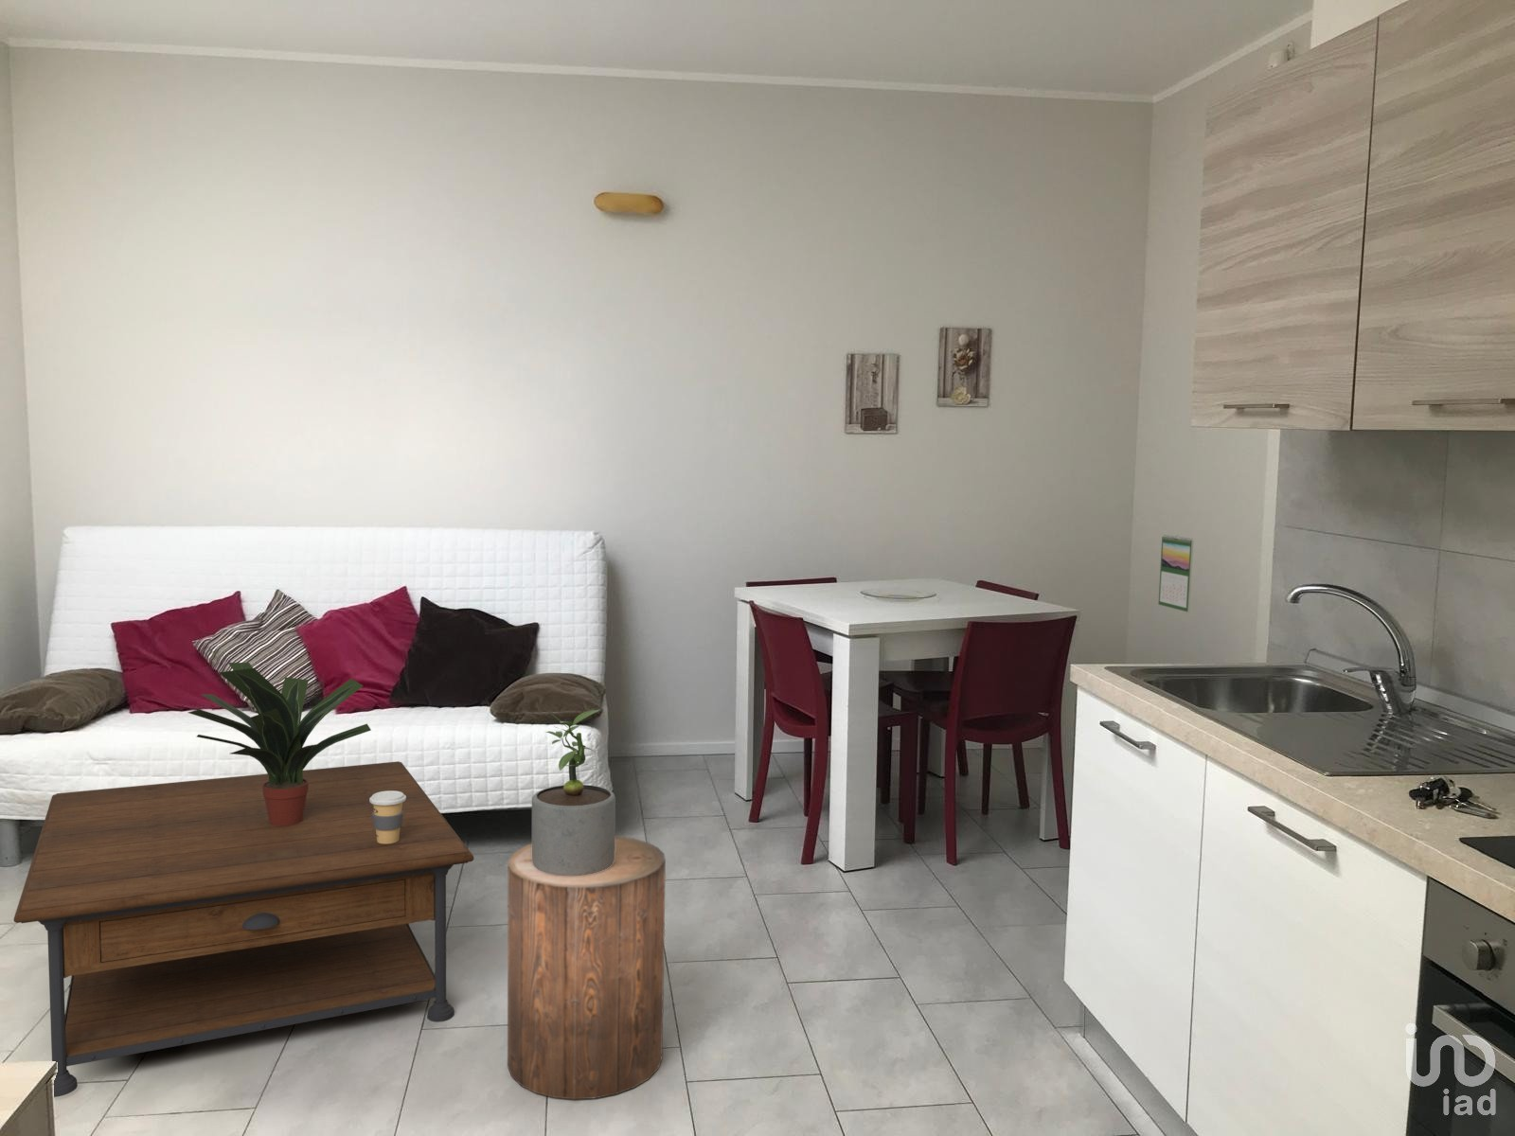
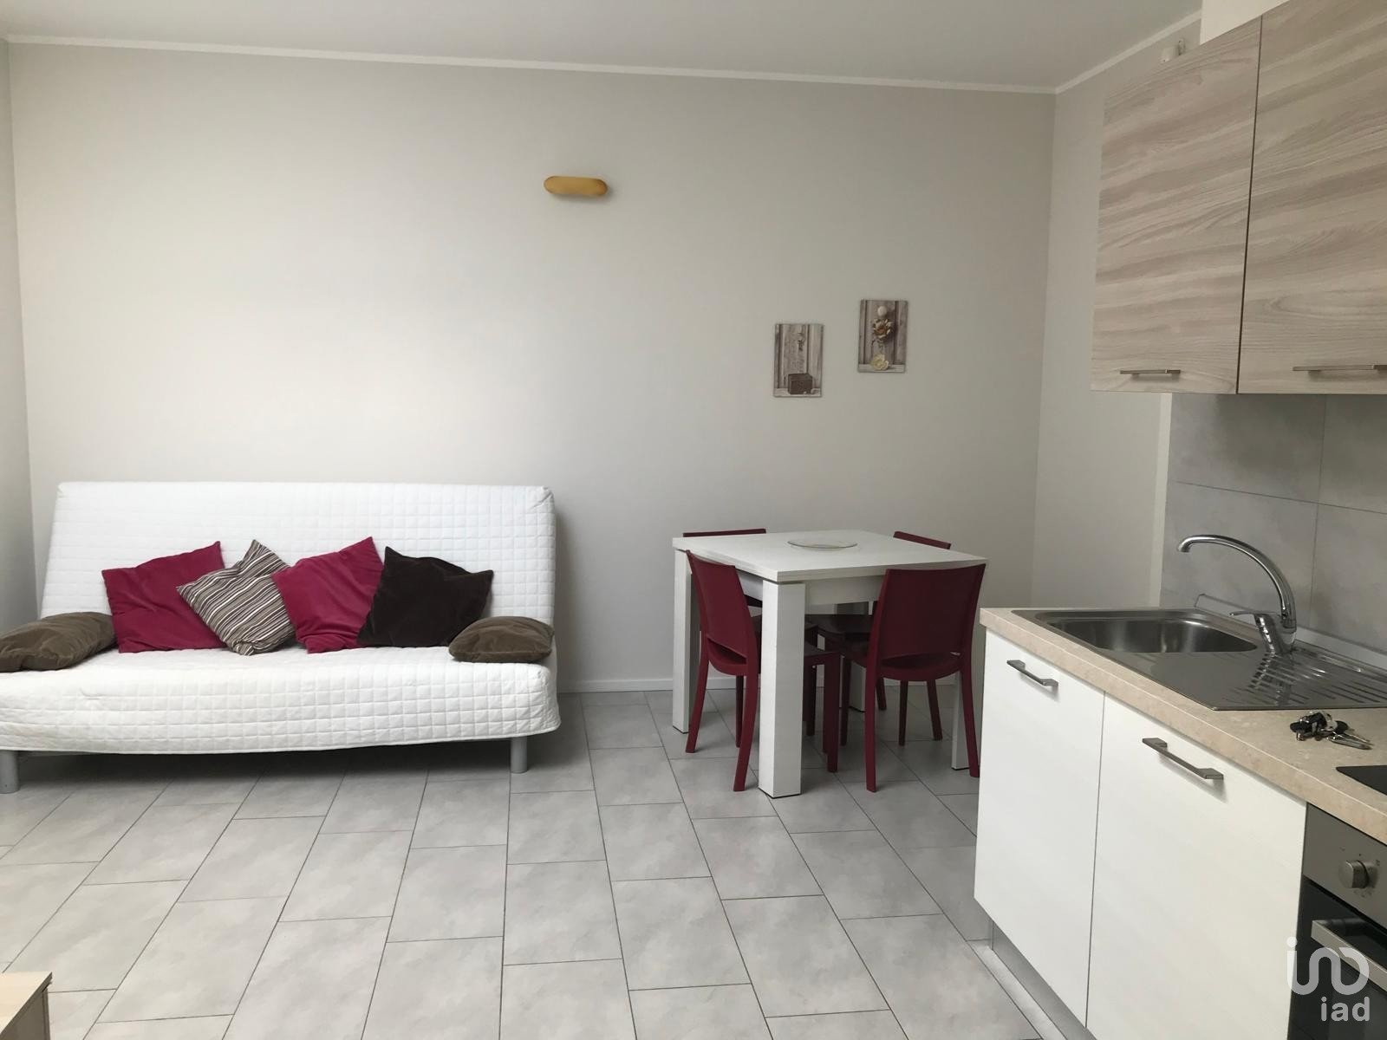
- calendar (1175, 570)
- potted plant (276, 737)
- stool (586, 959)
- potted plant (575, 783)
- coffee table (251, 900)
- coffee cup (388, 816)
